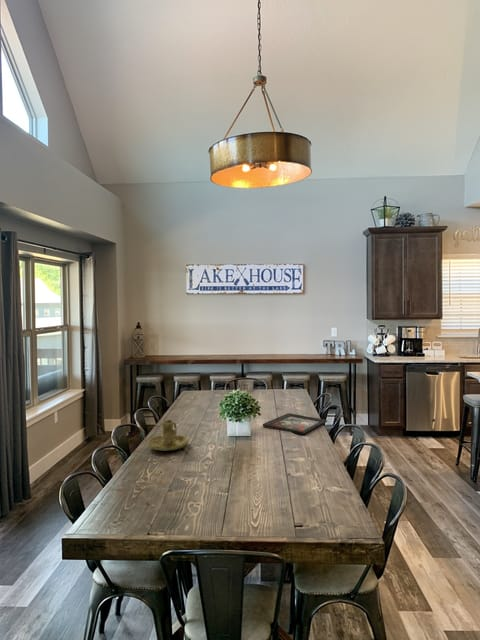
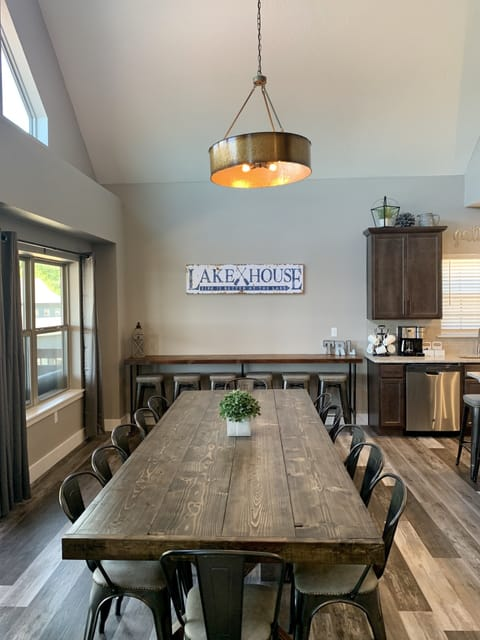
- candle holder (169, 433)
- decorative tray (295, 423)
